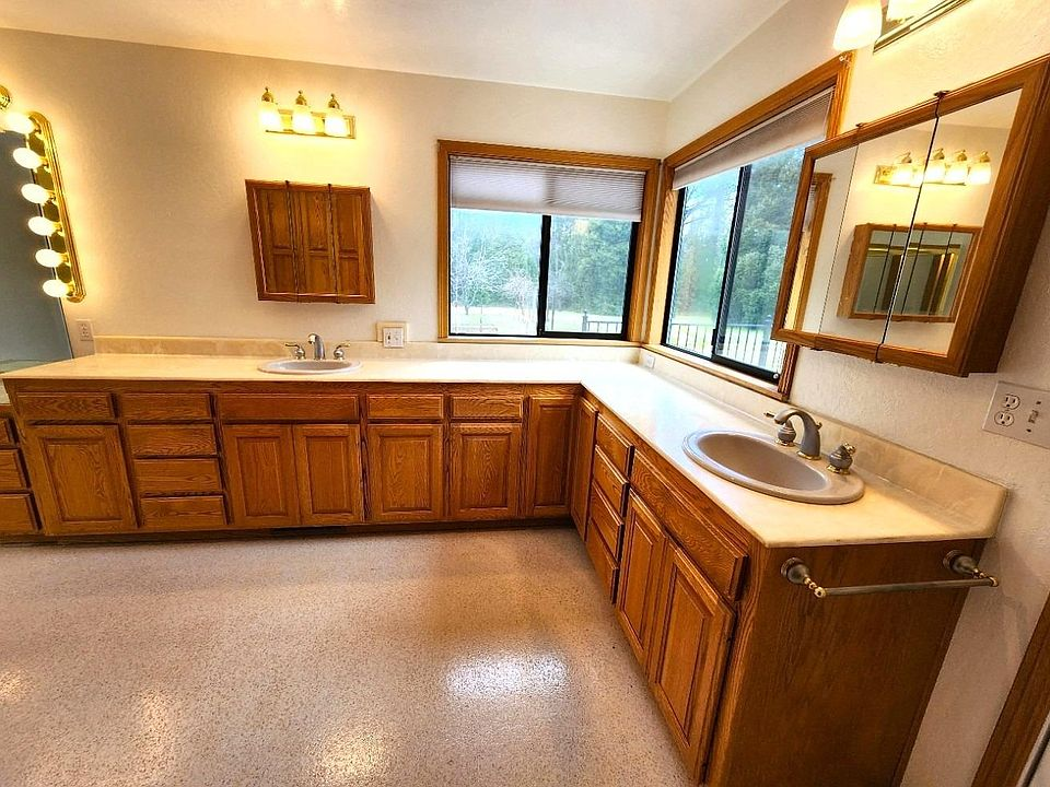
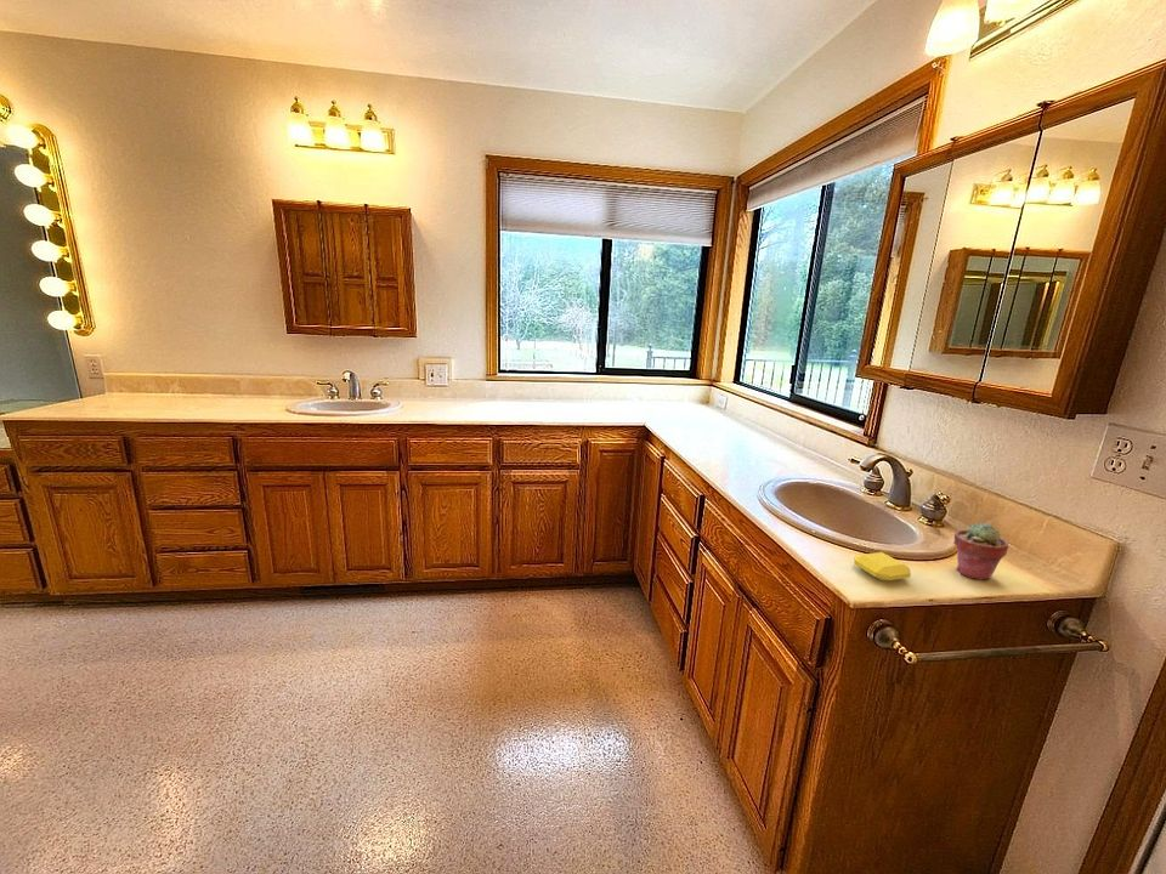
+ soap bar (881, 566)
+ potted succulent (979, 547)
